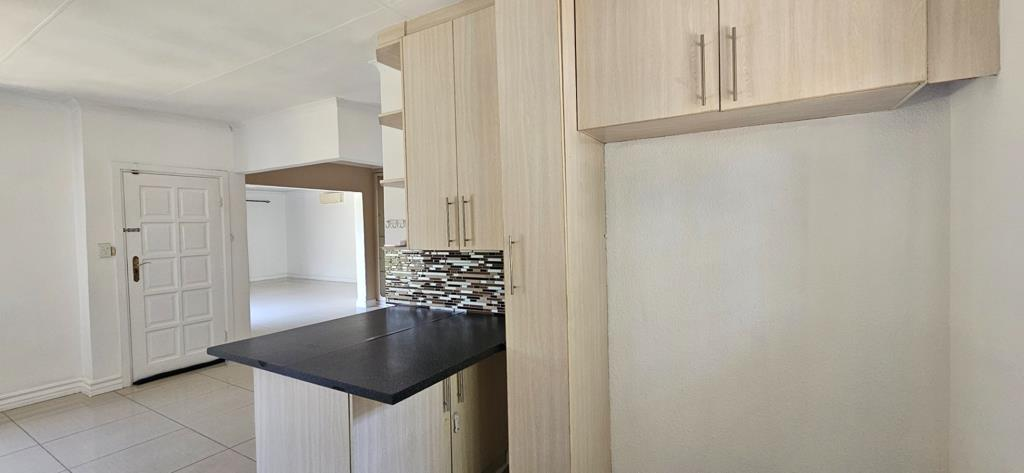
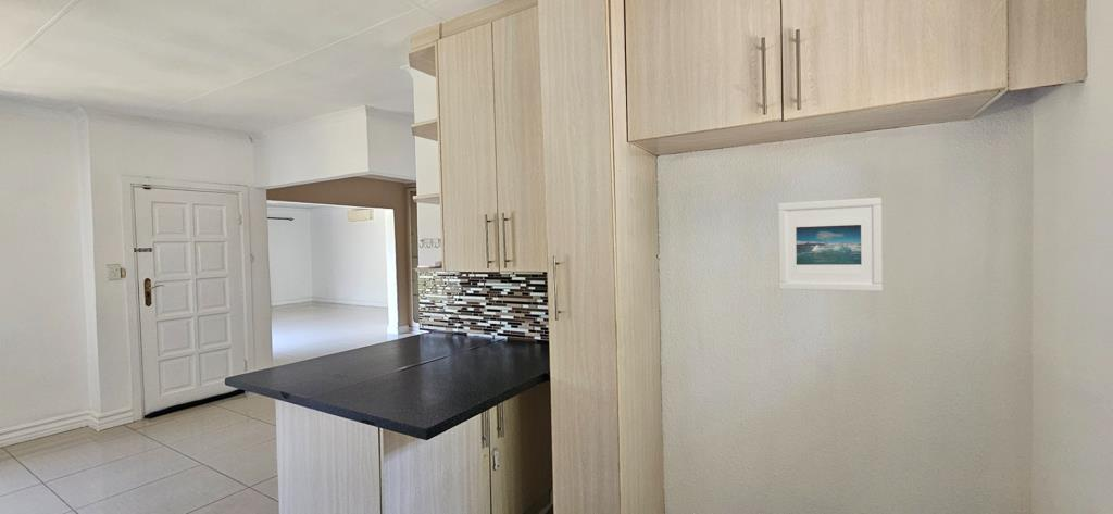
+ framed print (827, 246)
